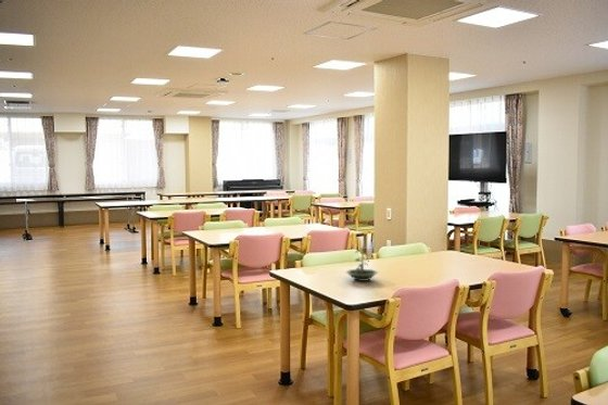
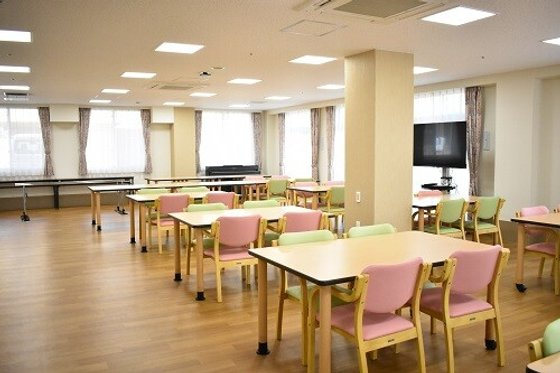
- terrarium (362, 255)
